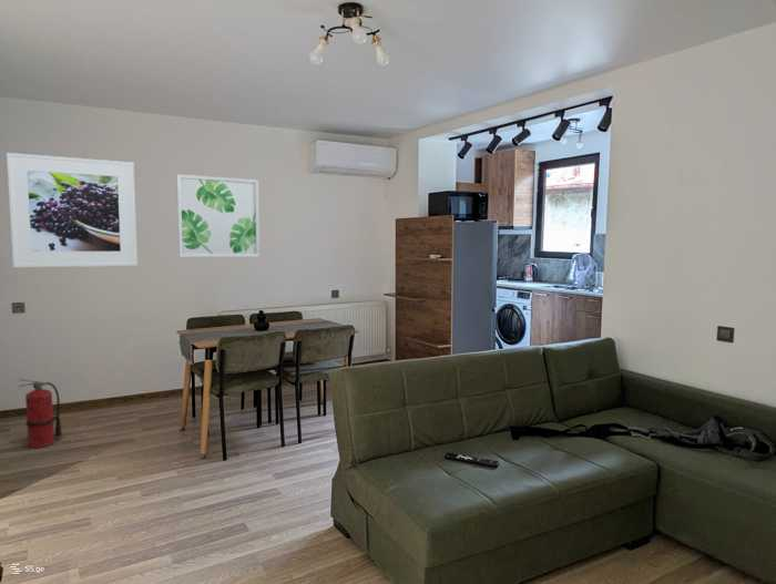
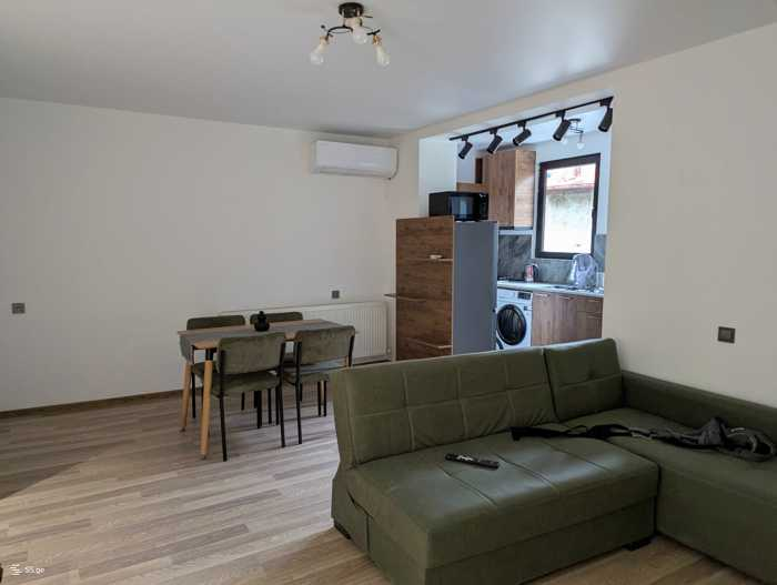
- fire extinguisher (40, 409)
- wall art (219, 217)
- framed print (75, 213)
